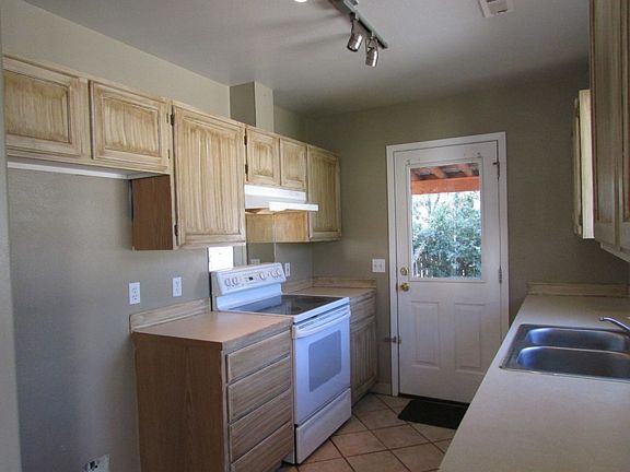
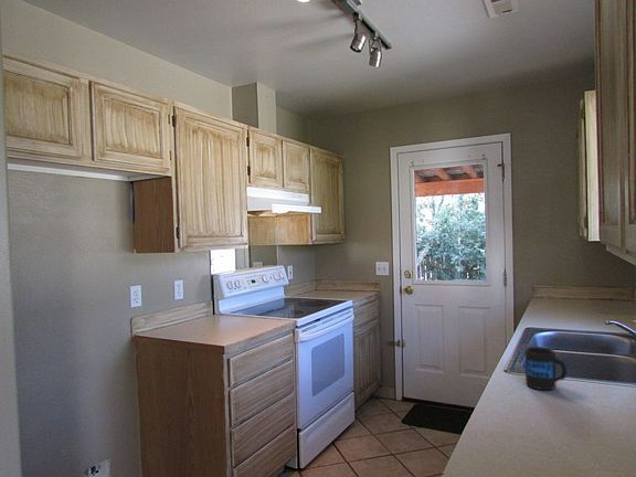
+ mug (545, 368)
